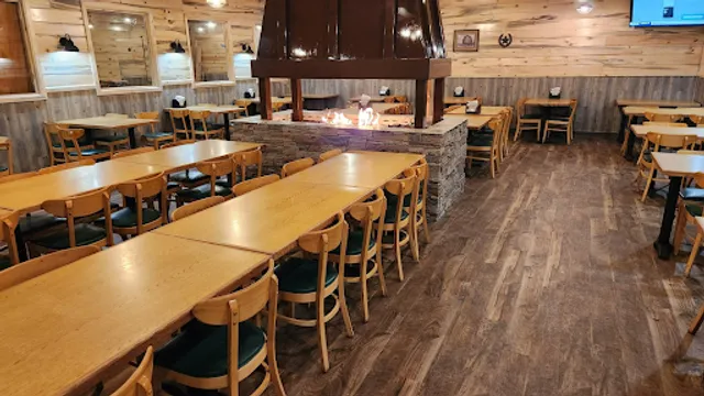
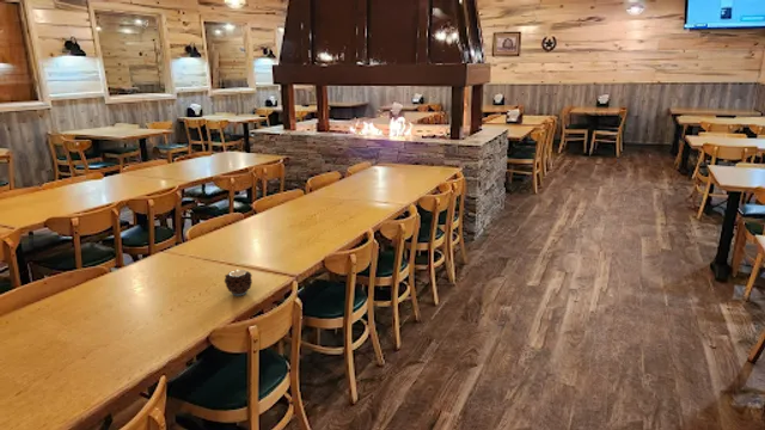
+ candle (238, 281)
